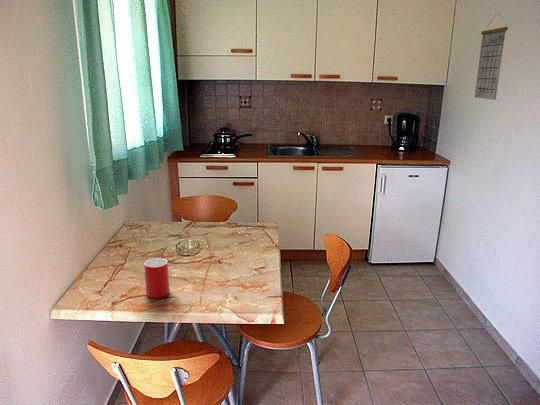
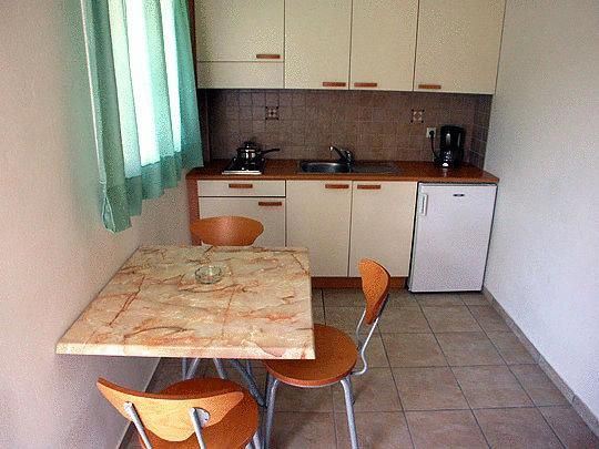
- calendar (490, 56)
- cup (157, 275)
